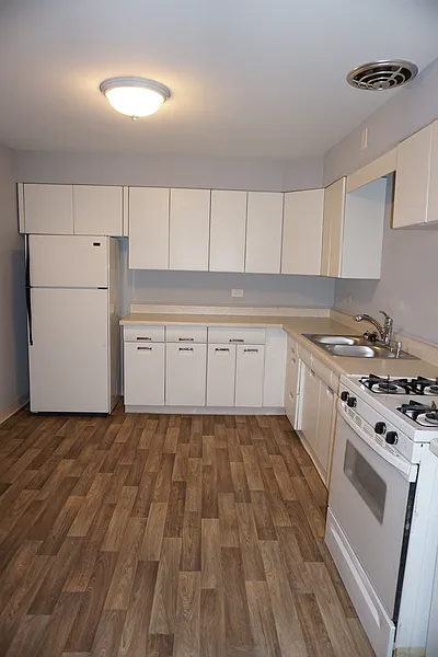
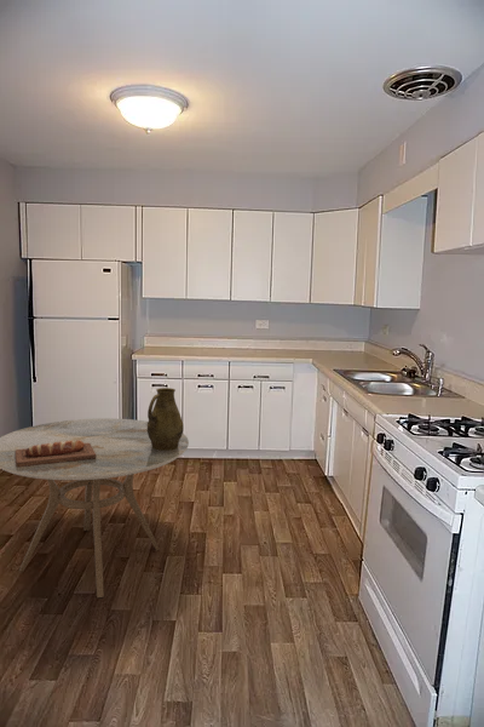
+ bread loaf (56, 448)
+ dining table (93, 500)
+ pitcher (163, 418)
